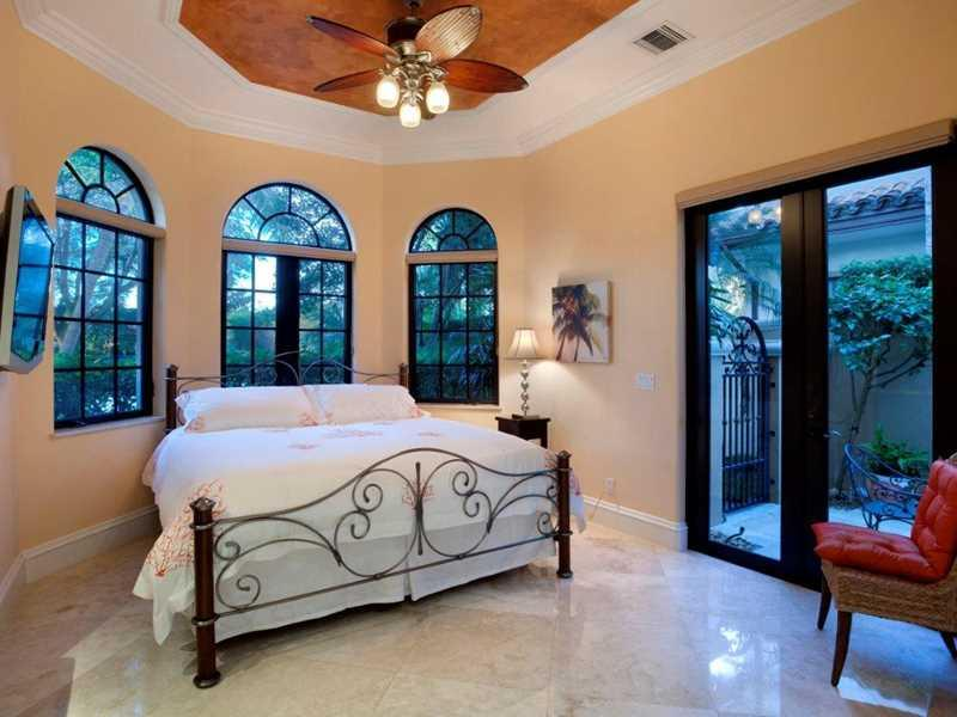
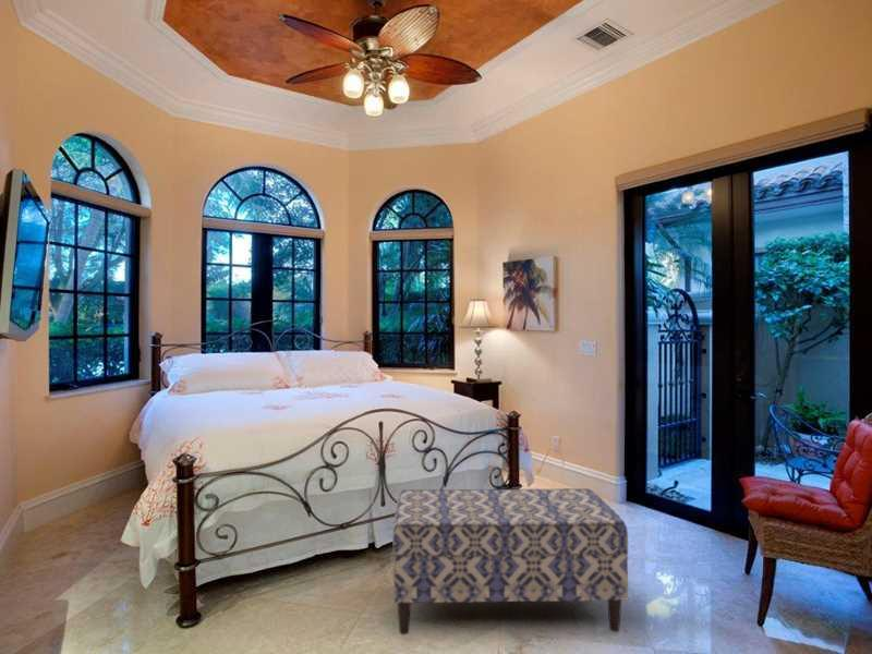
+ bench (502, 555)
